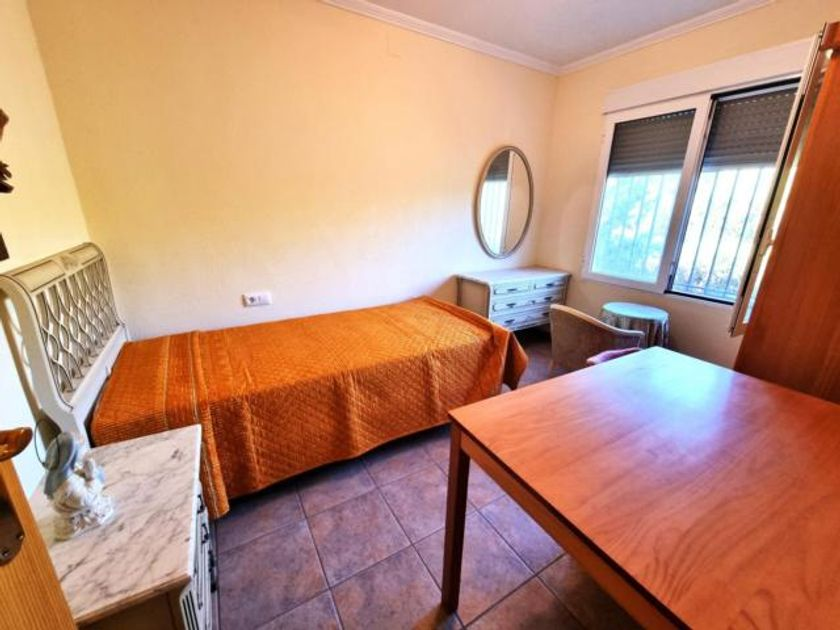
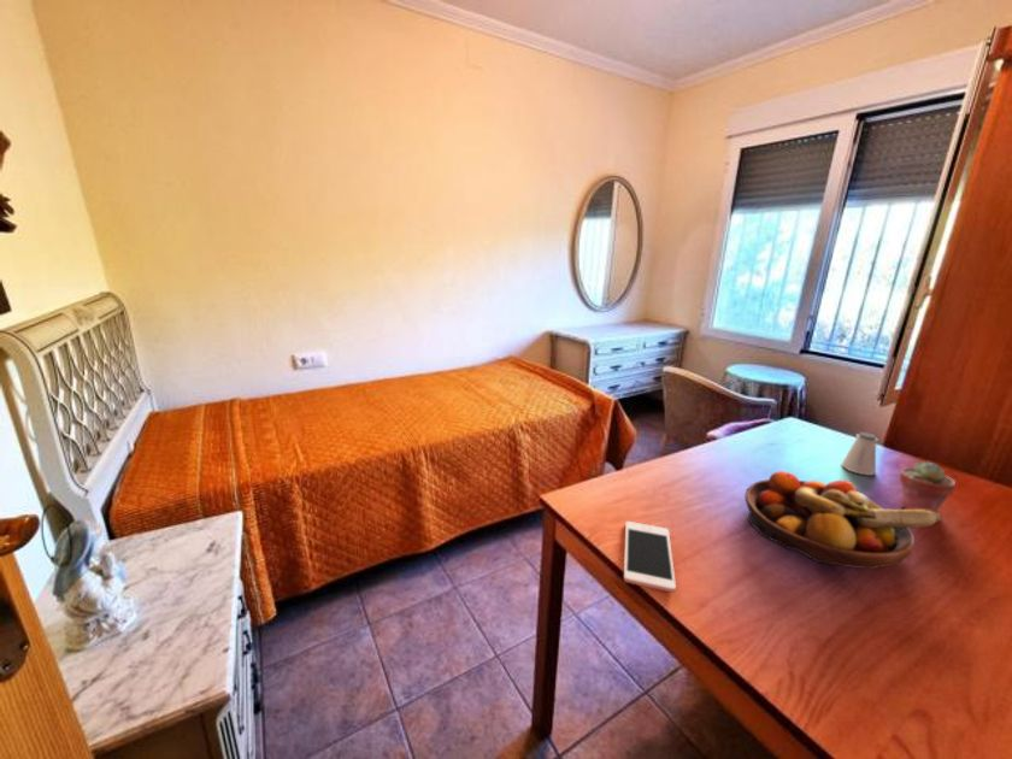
+ cell phone (647, 553)
+ potted succulent (924, 486)
+ fruit bowl (825, 506)
+ saltshaker (863, 452)
